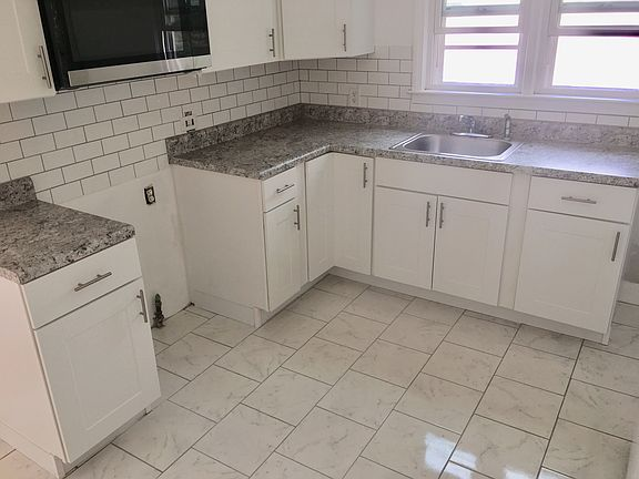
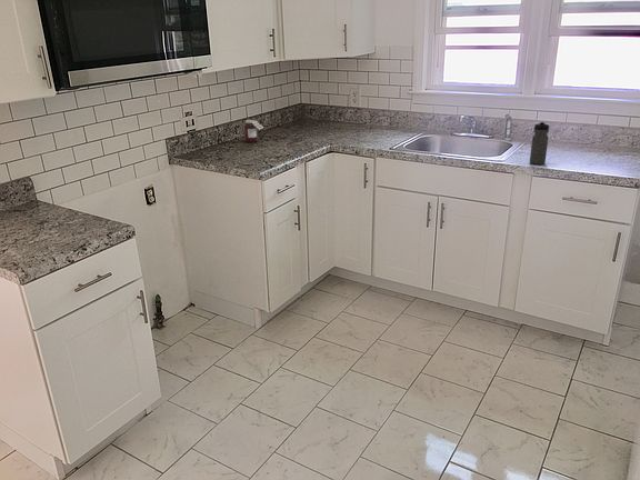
+ water bottle (539, 142)
+ jar (252, 130)
